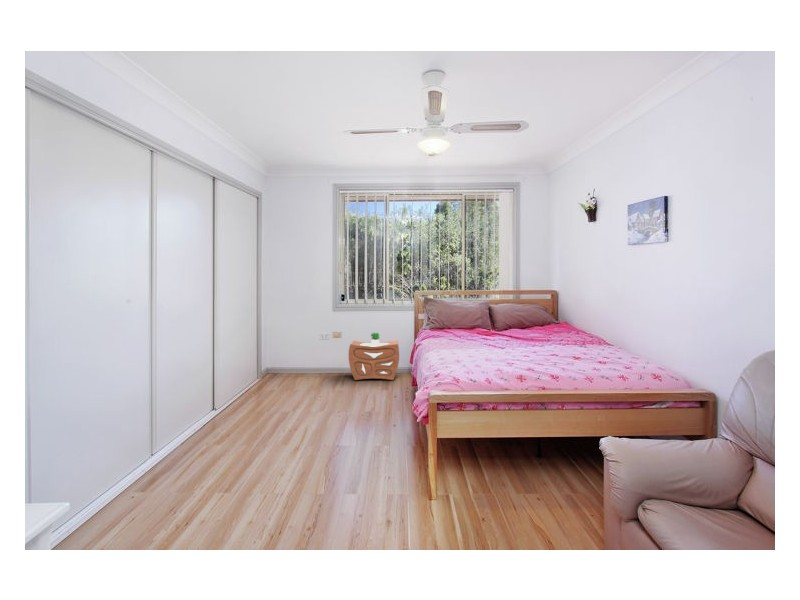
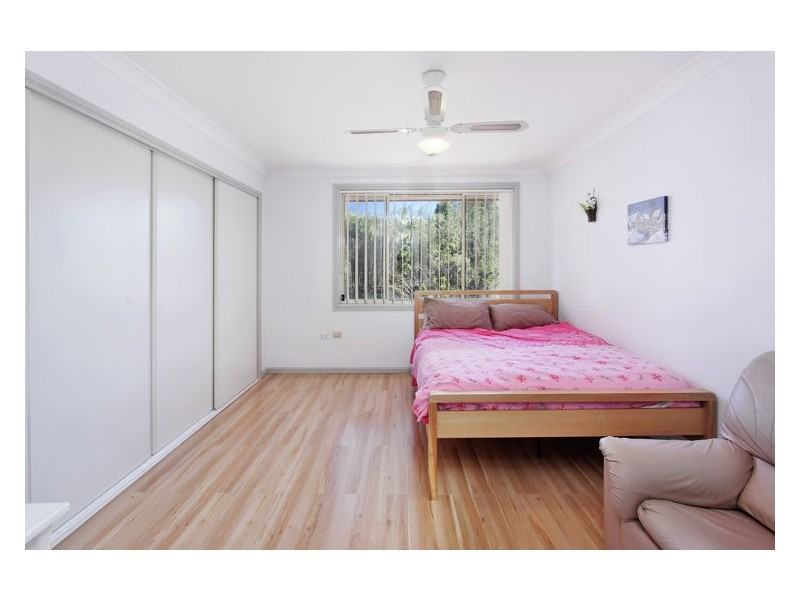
- nightstand (374, 354)
